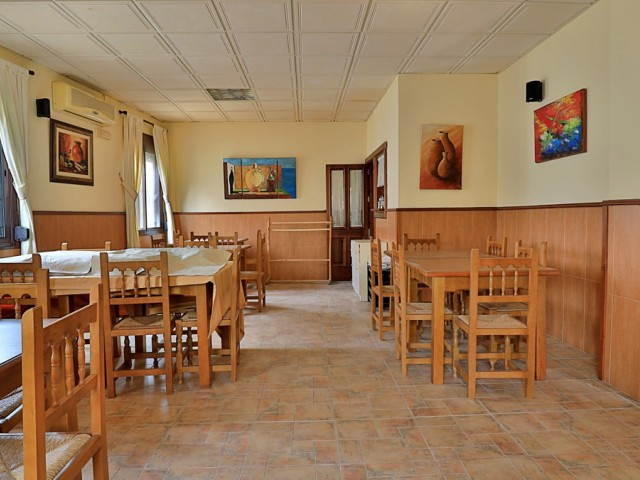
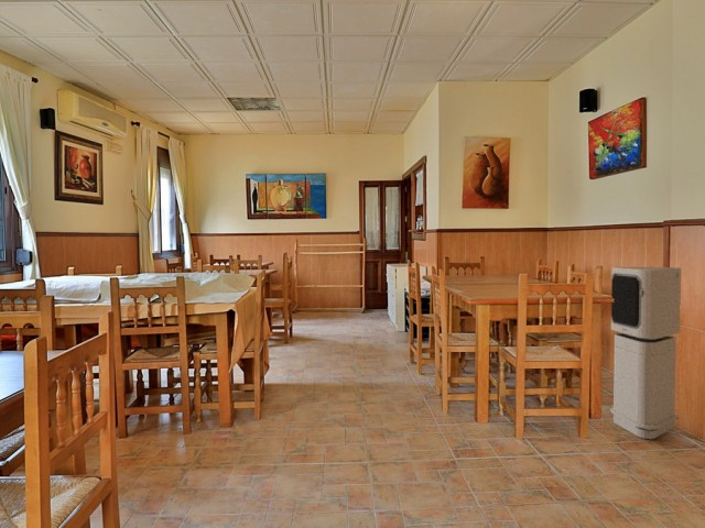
+ air purifier (651, 349)
